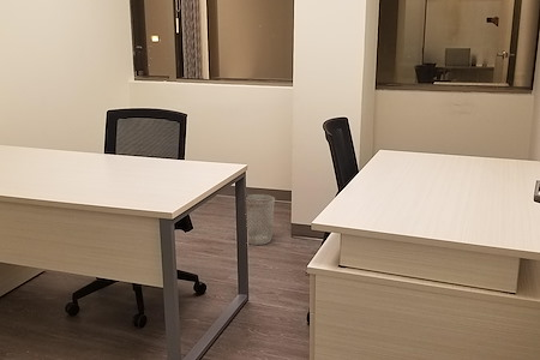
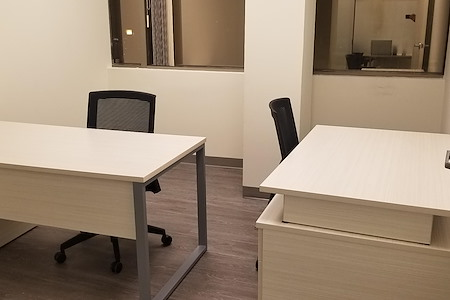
- wastebasket (257, 220)
